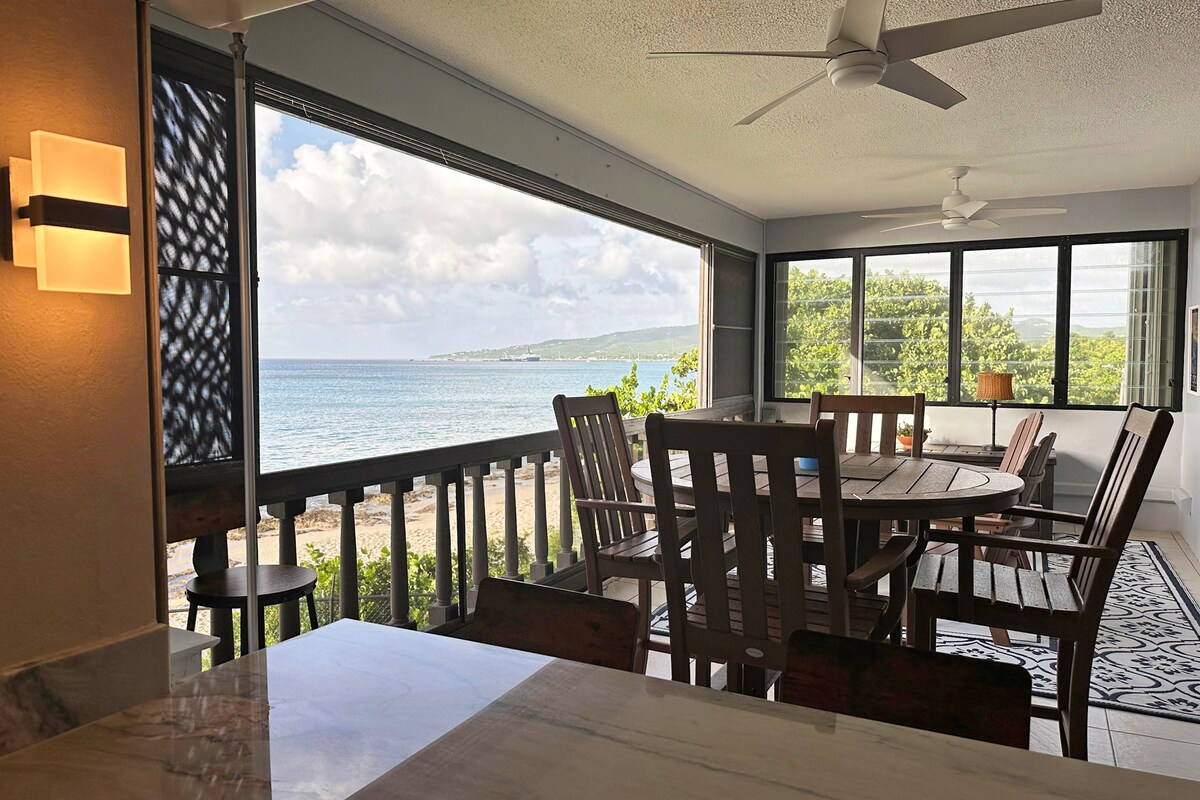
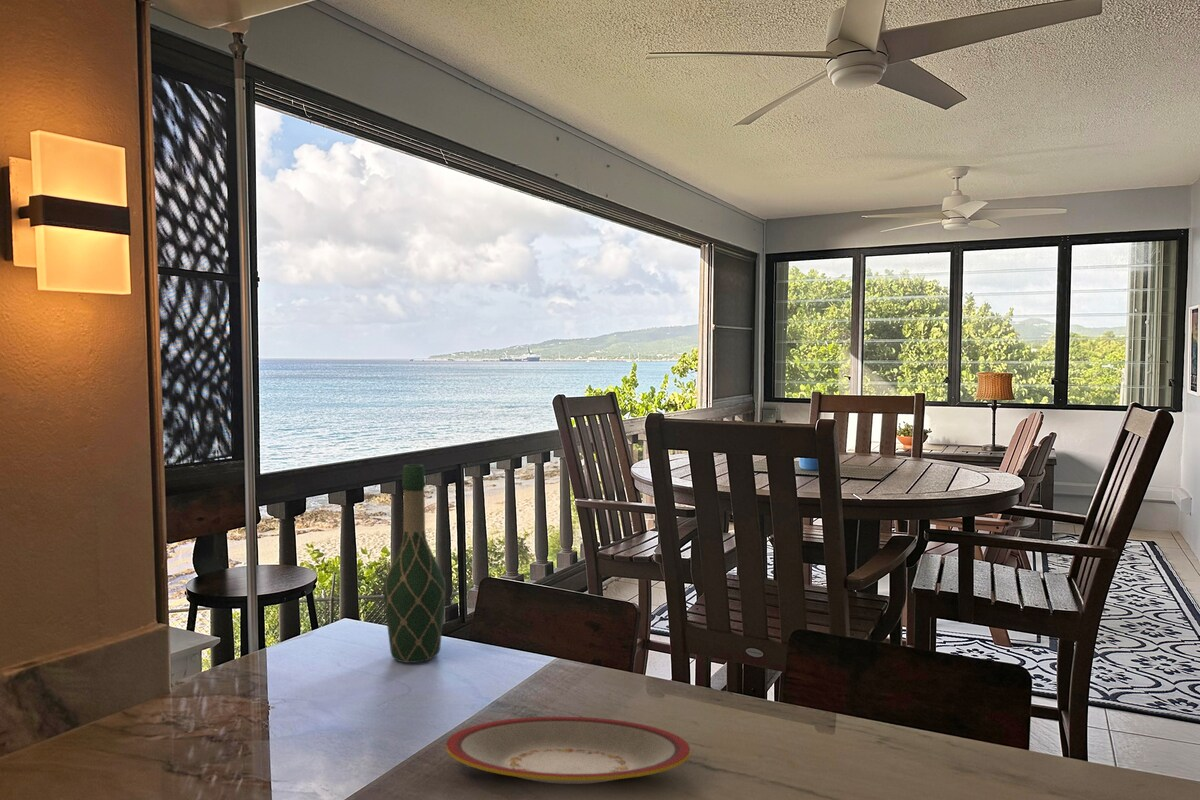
+ wine bottle (414, 561)
+ plate (567, 755)
